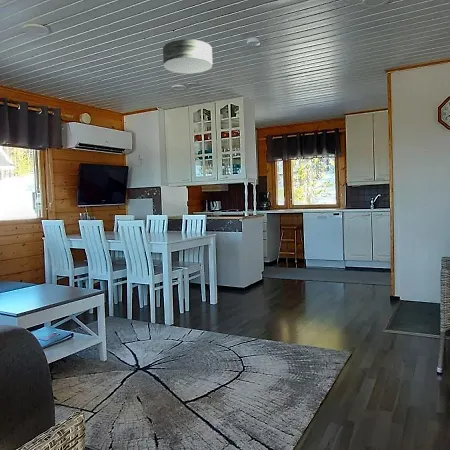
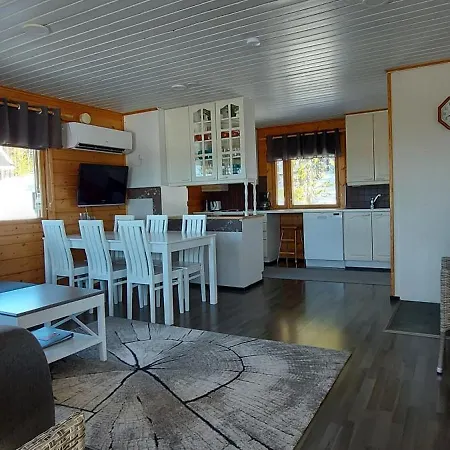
- ceiling light (187, 57)
